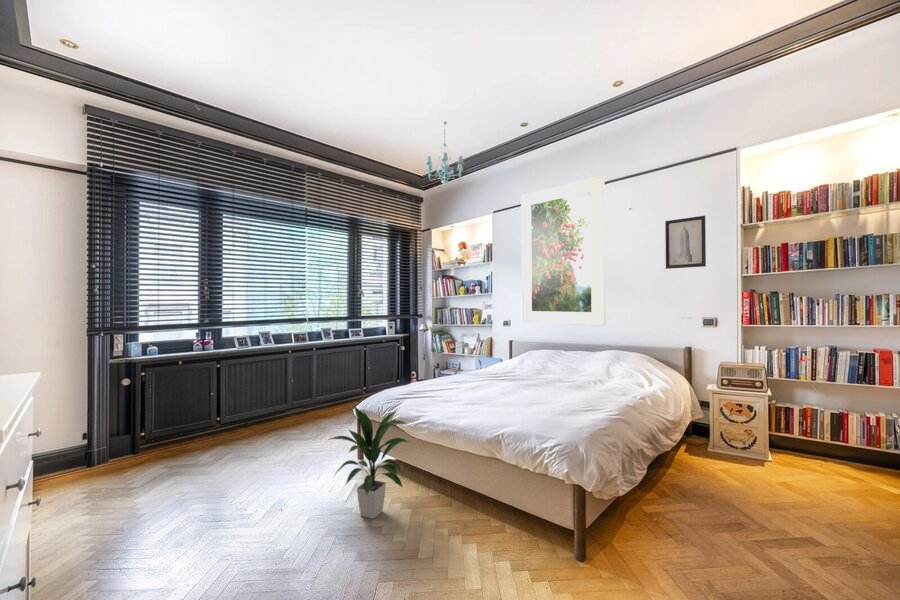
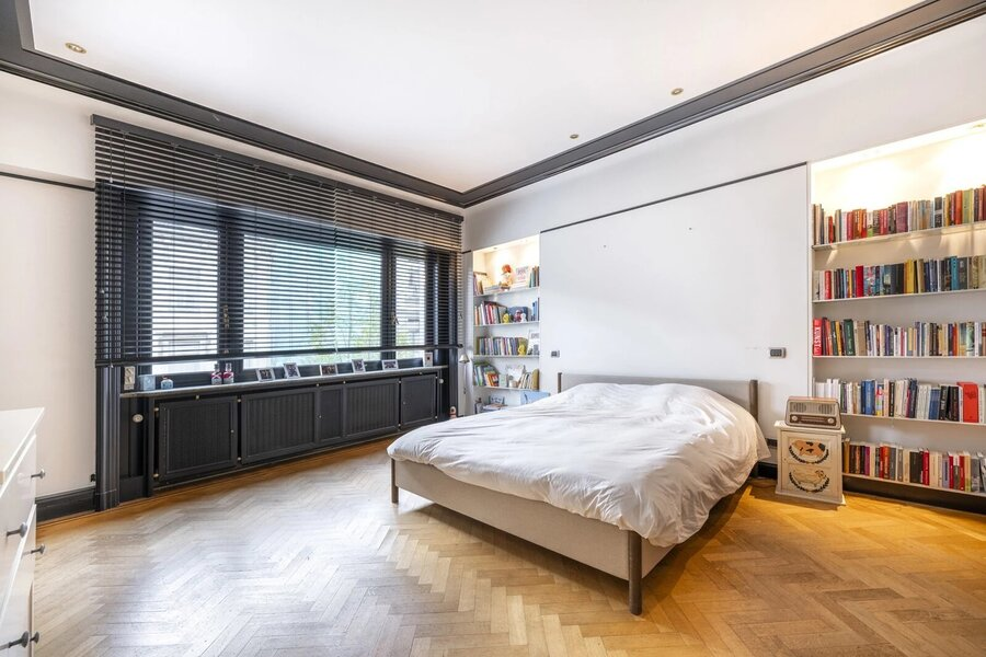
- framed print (559, 255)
- wall art (684, 243)
- indoor plant (375, 459)
- chandelier (444, 154)
